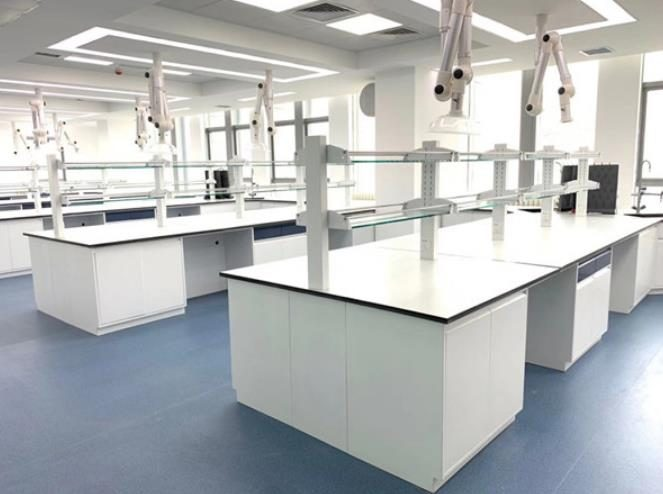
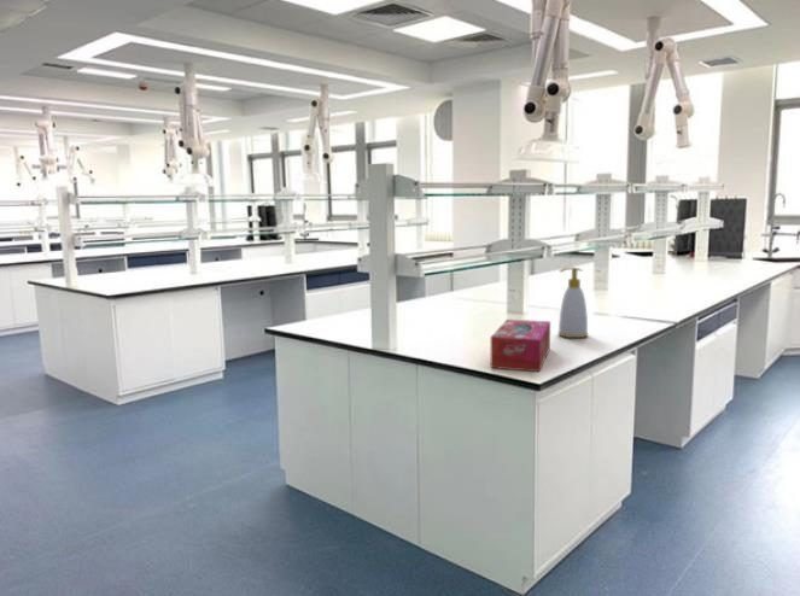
+ tissue box (521, 343)
+ soap bottle (573, 302)
